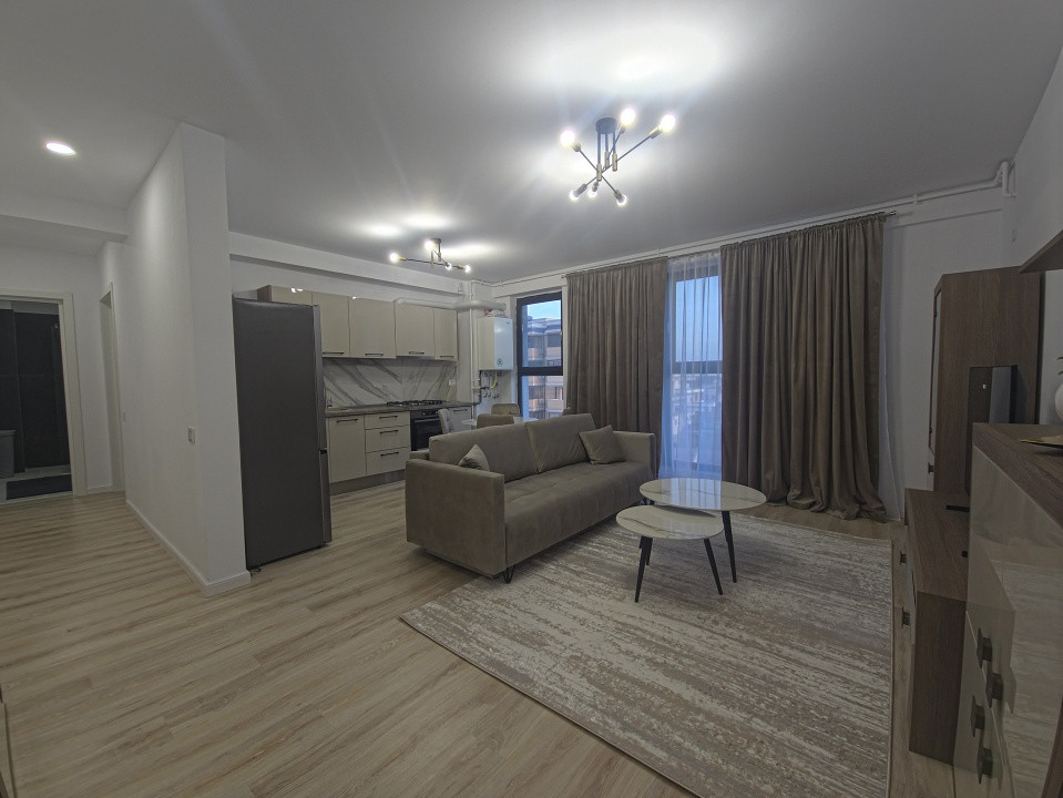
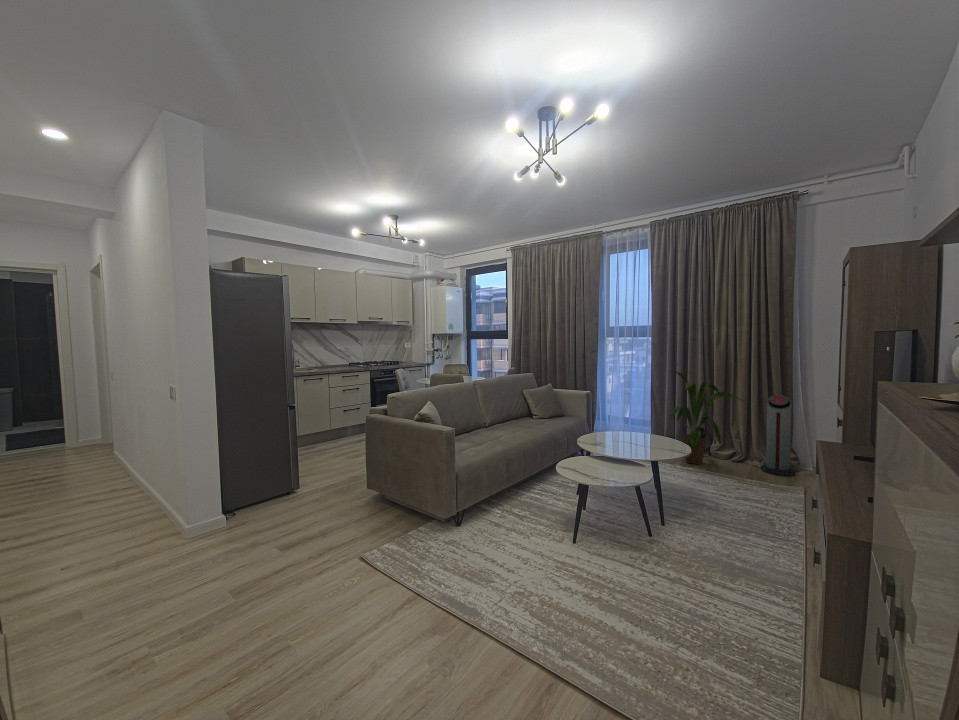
+ air purifier (778, 433)
+ house plant (703, 417)
